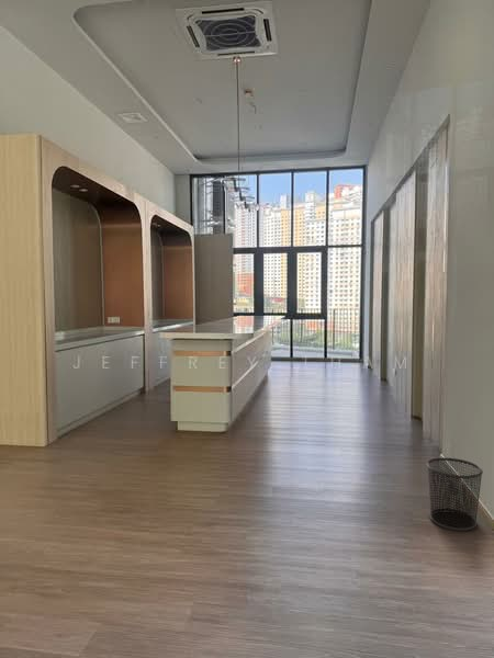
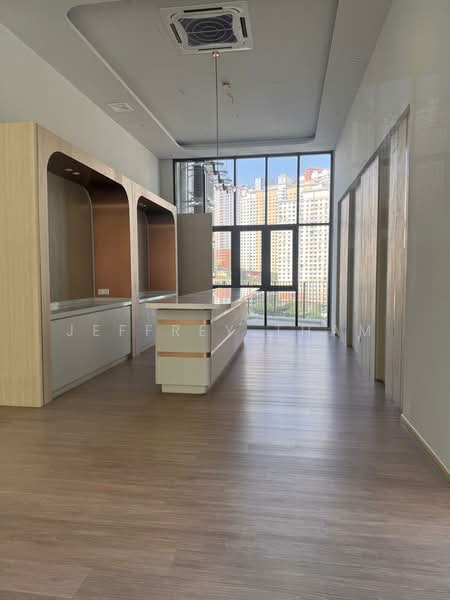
- waste bin (452, 492)
